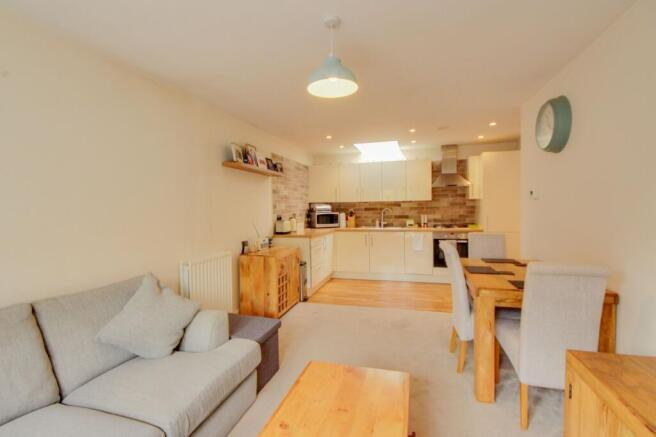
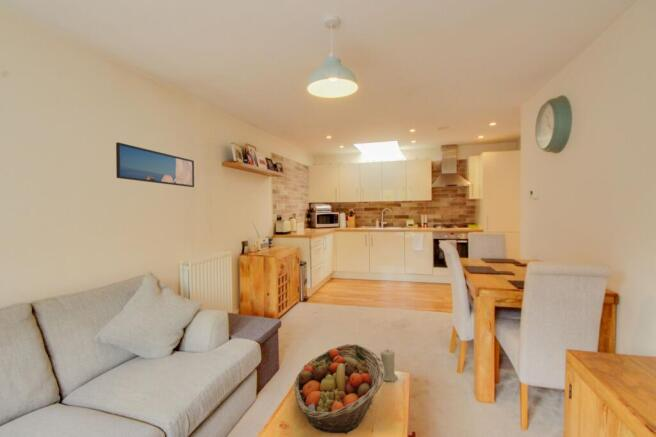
+ candle (388, 363)
+ fruit basket (338, 383)
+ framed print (160, 168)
